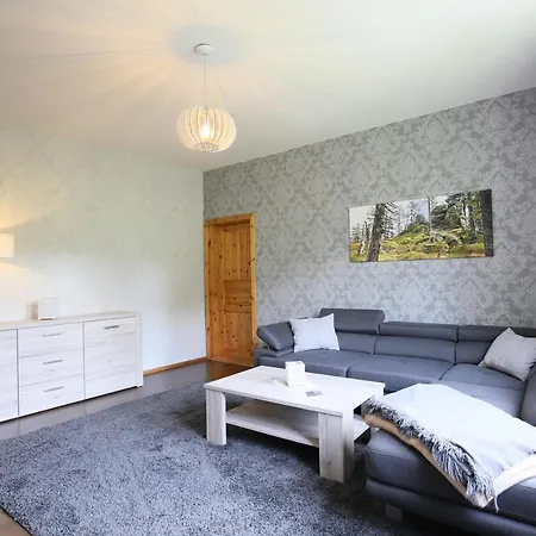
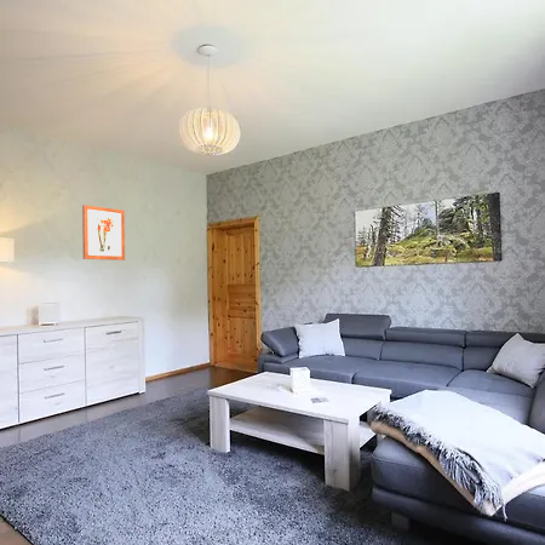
+ wall art (104, 234)
